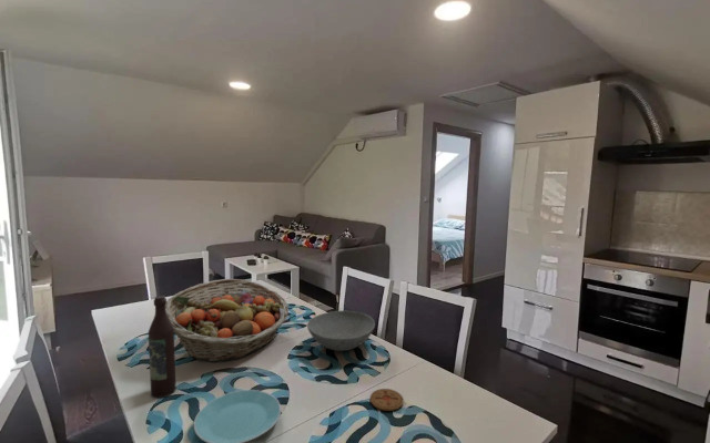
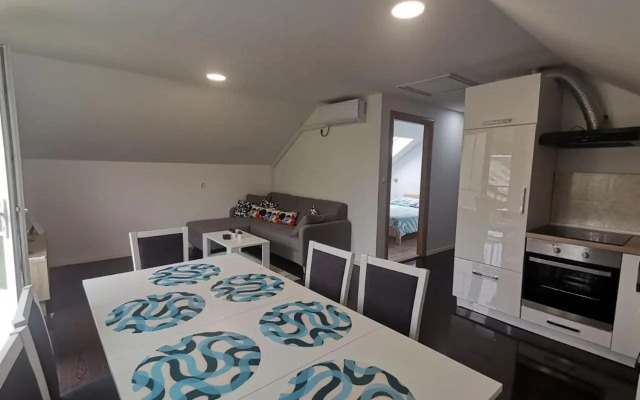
- wine bottle (161, 344)
- plate (239, 418)
- bowl (341, 333)
- coaster (386, 399)
- fruit basket (231, 316)
